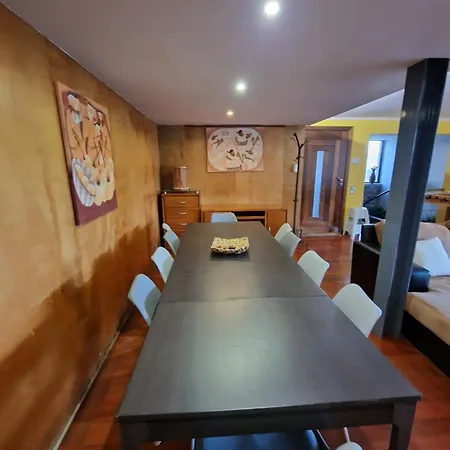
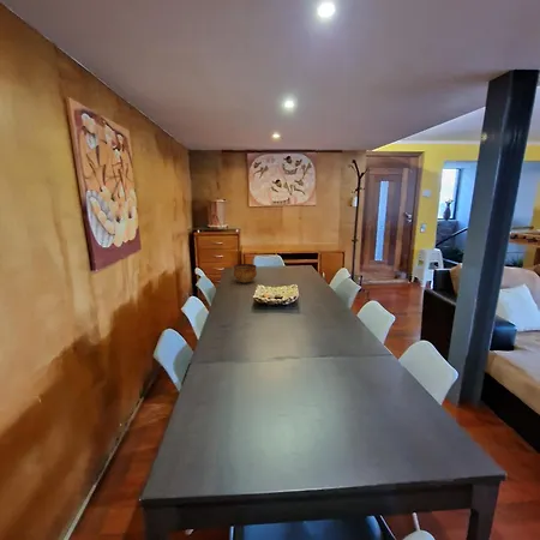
+ bowl (245, 274)
